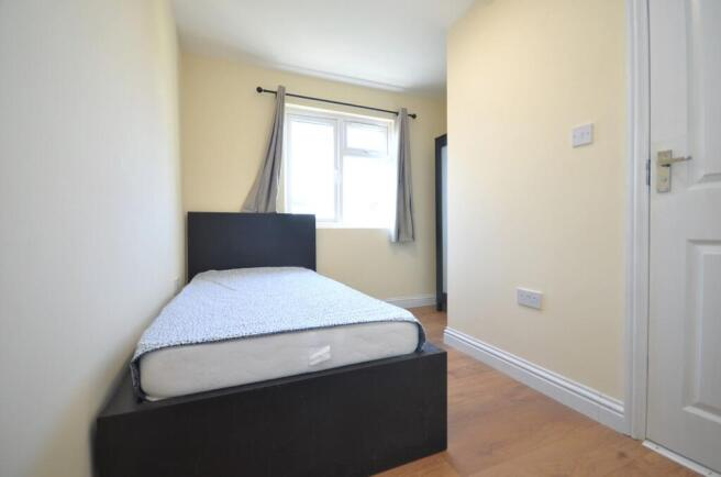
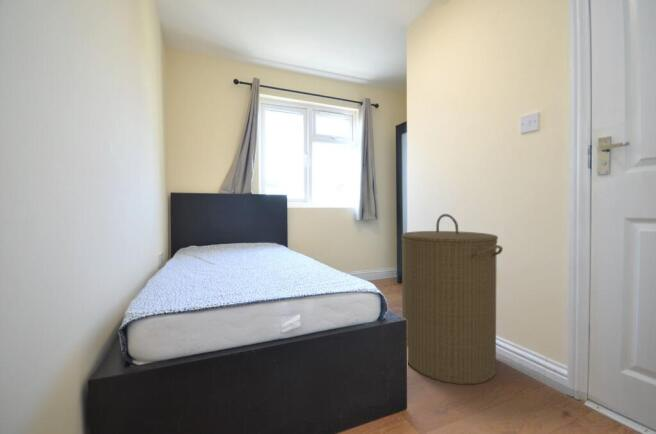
+ laundry hamper (446, 287)
